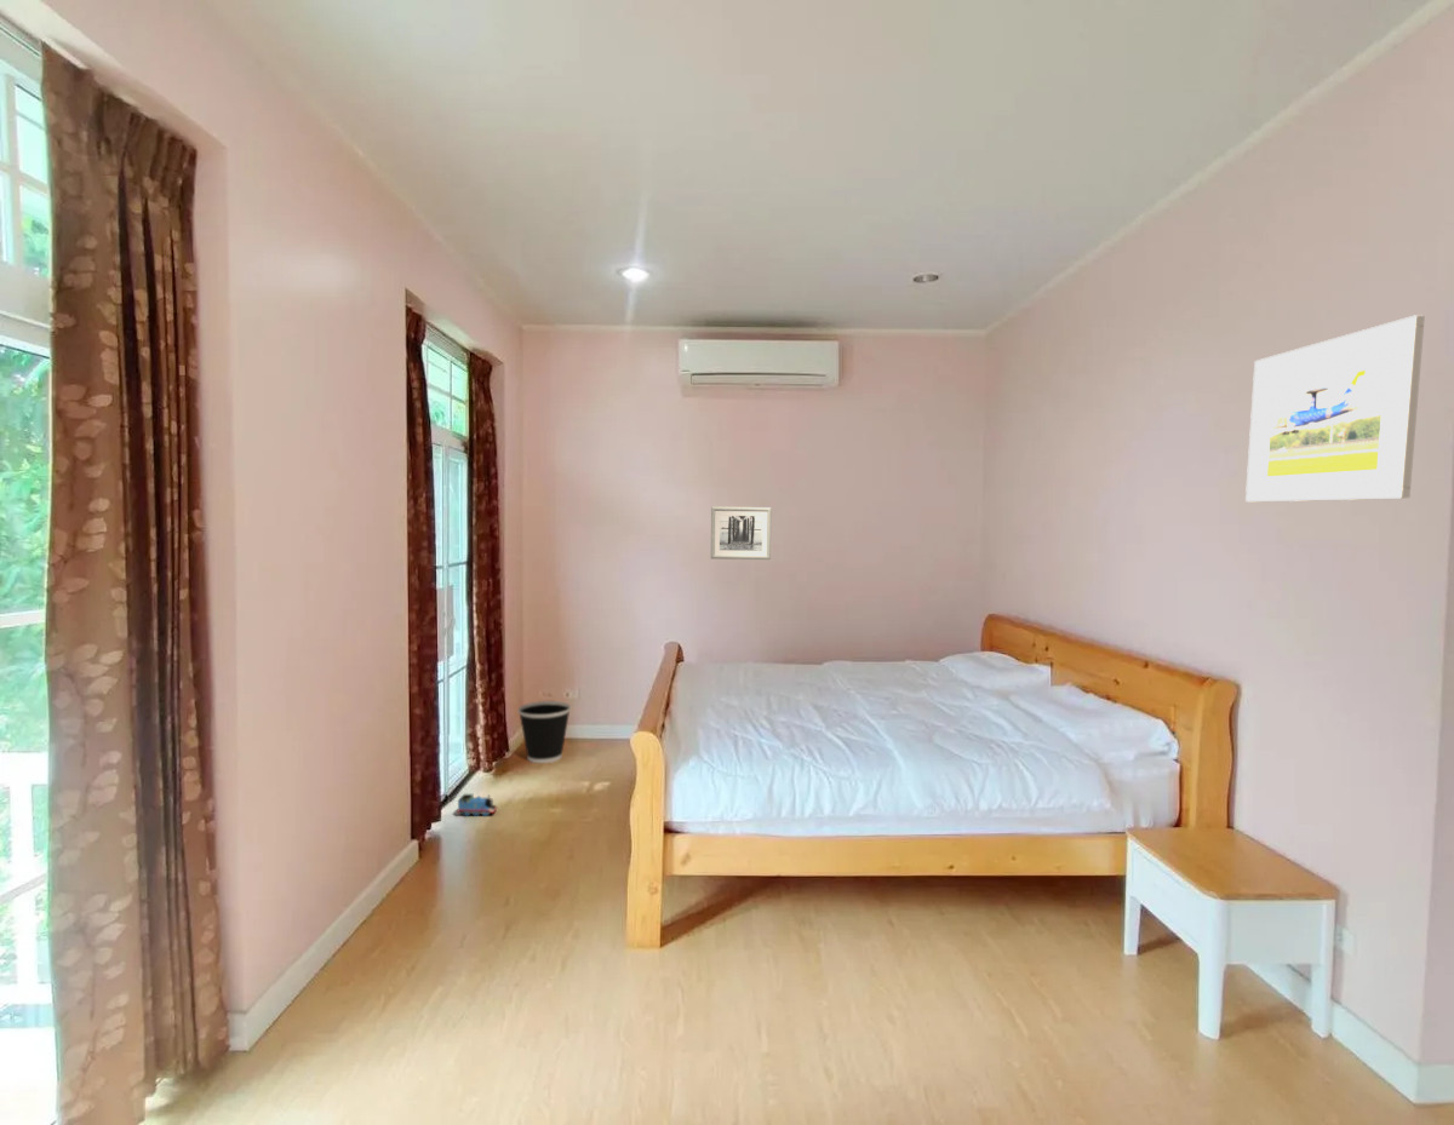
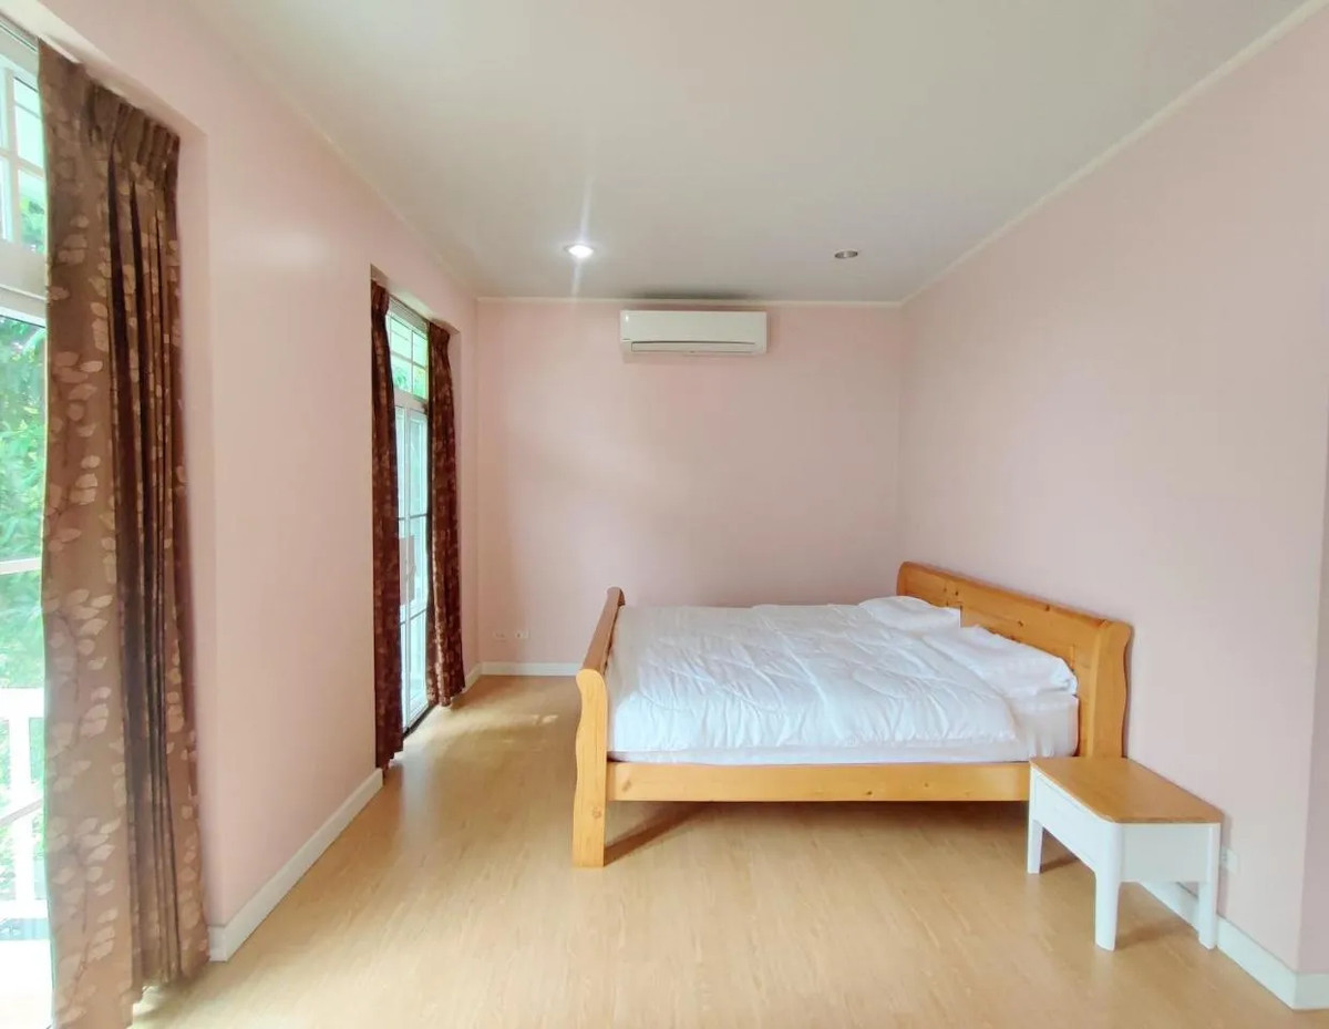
- toy train (477, 804)
- wall art (740, 533)
- wastebasket (544, 733)
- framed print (1322, 420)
